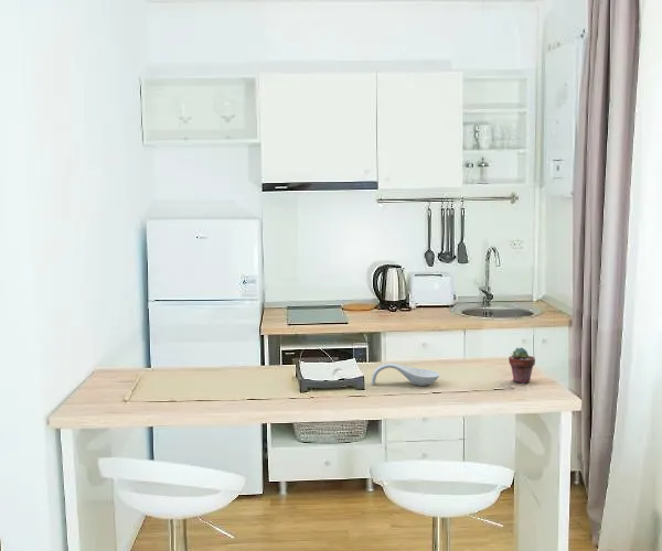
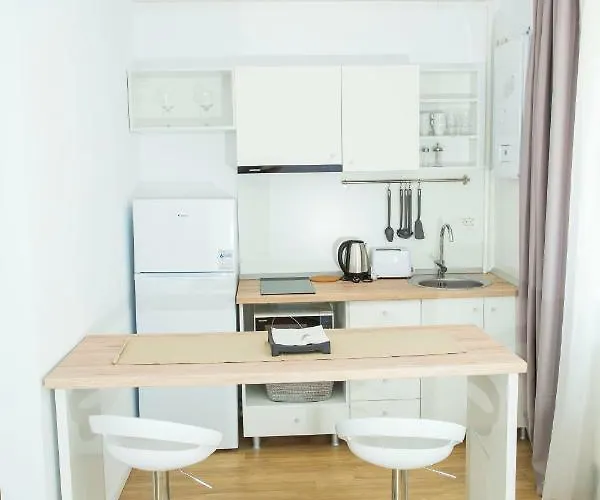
- spoon rest (405, 374)
- potted succulent (521, 364)
